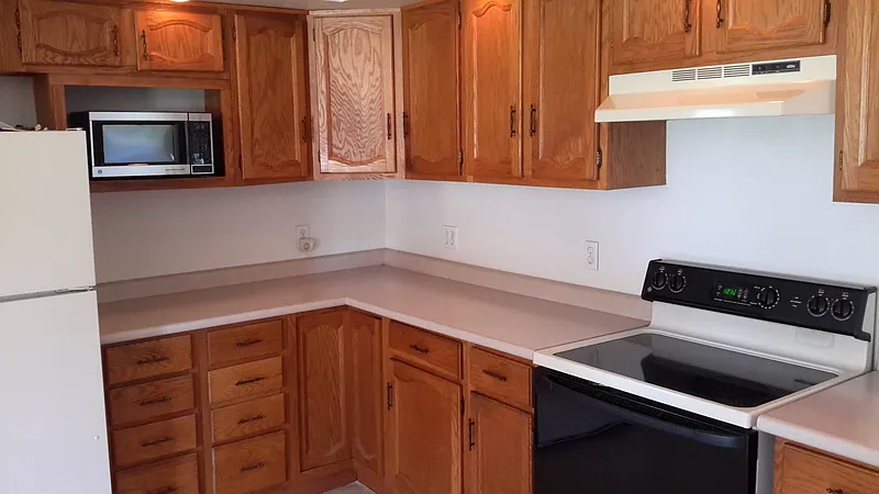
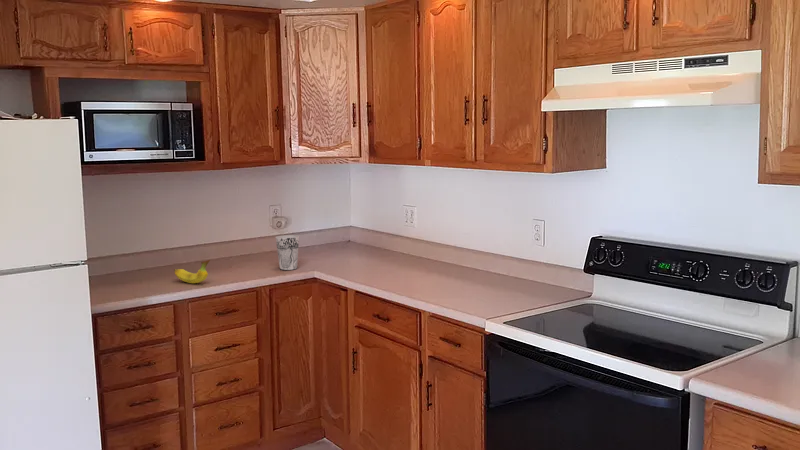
+ fruit (189, 272)
+ cup (287, 252)
